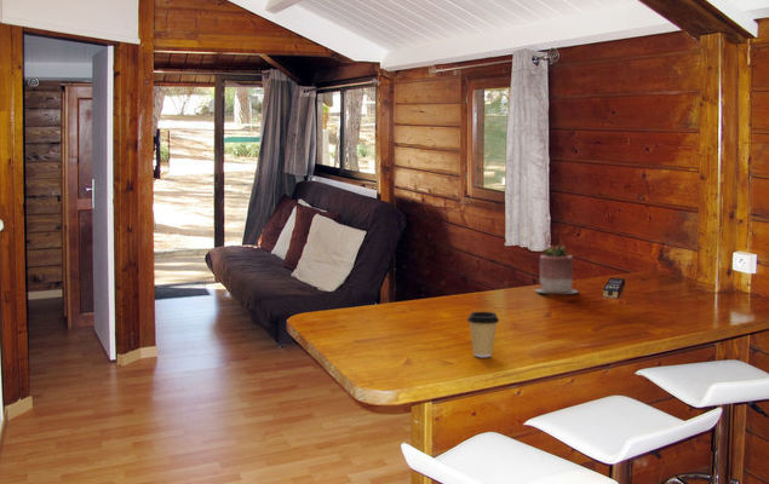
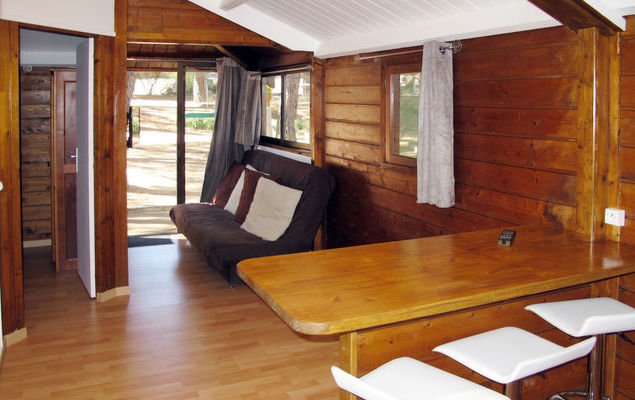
- succulent planter (556, 267)
- coffee cup (482, 334)
